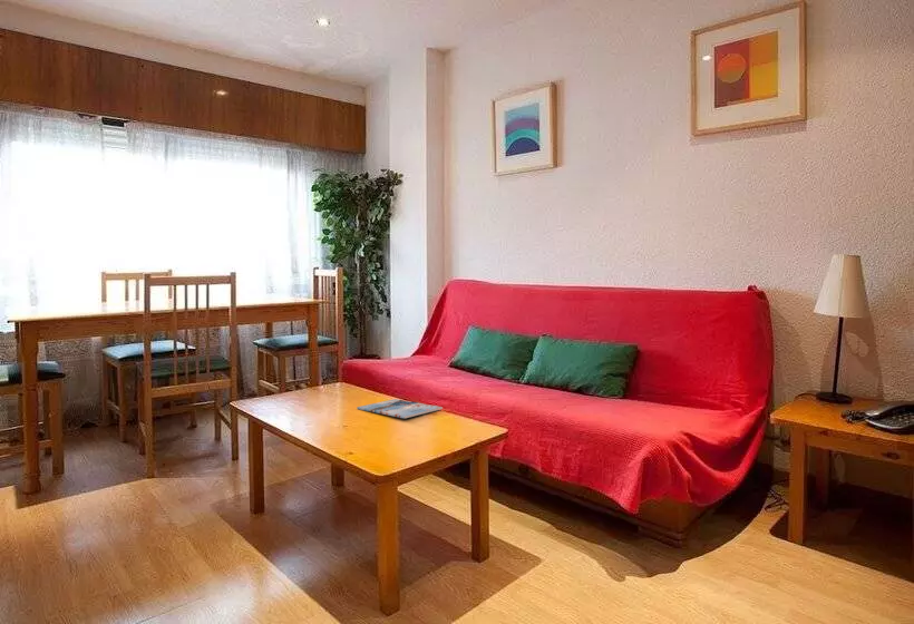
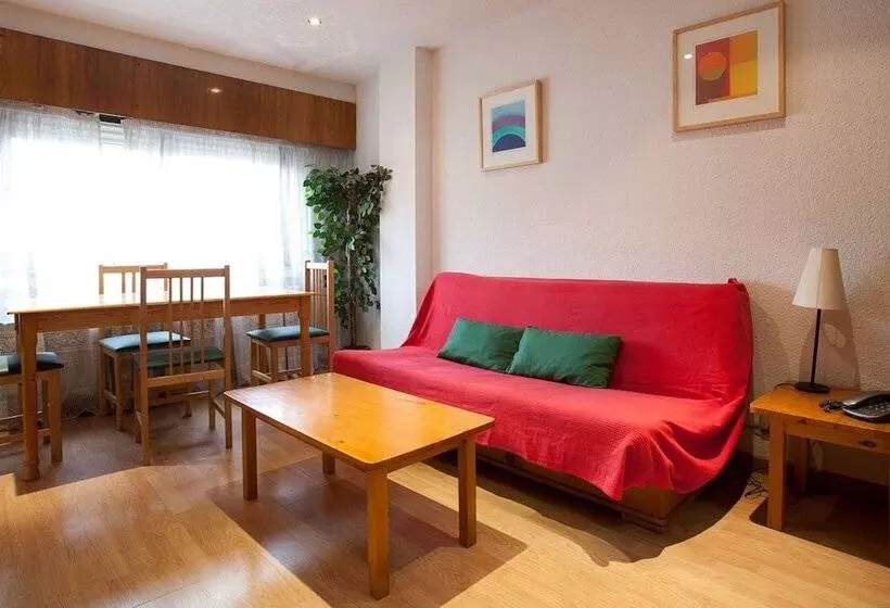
- magazine (399, 408)
